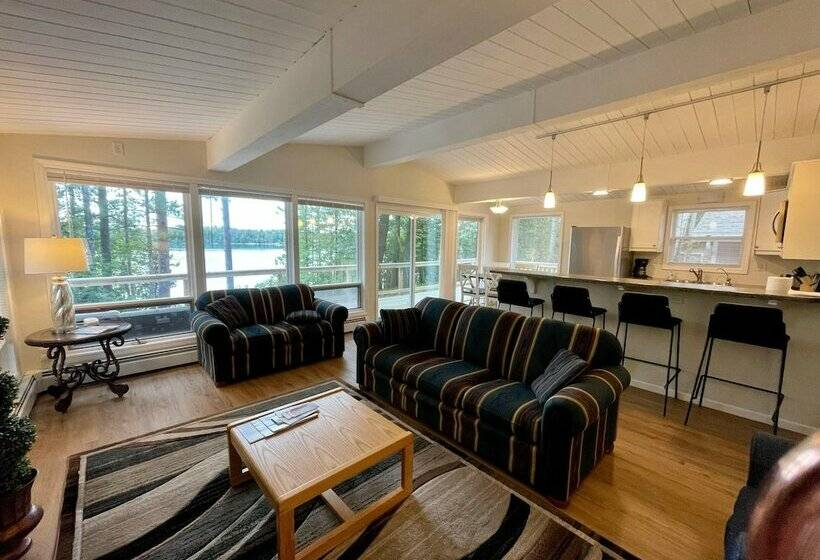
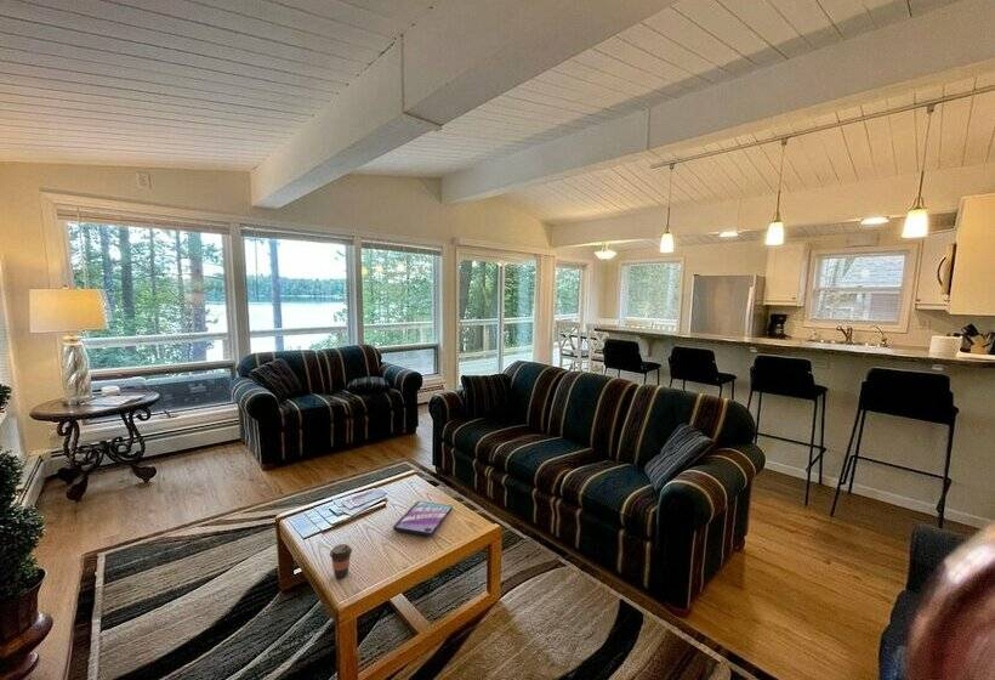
+ video game case (423, 516)
+ coffee cup (341, 561)
